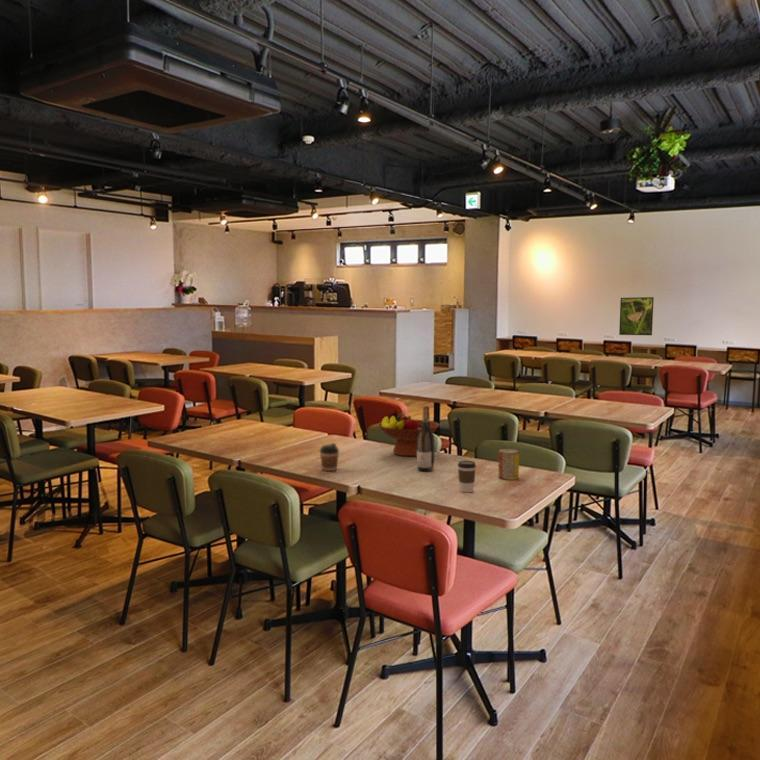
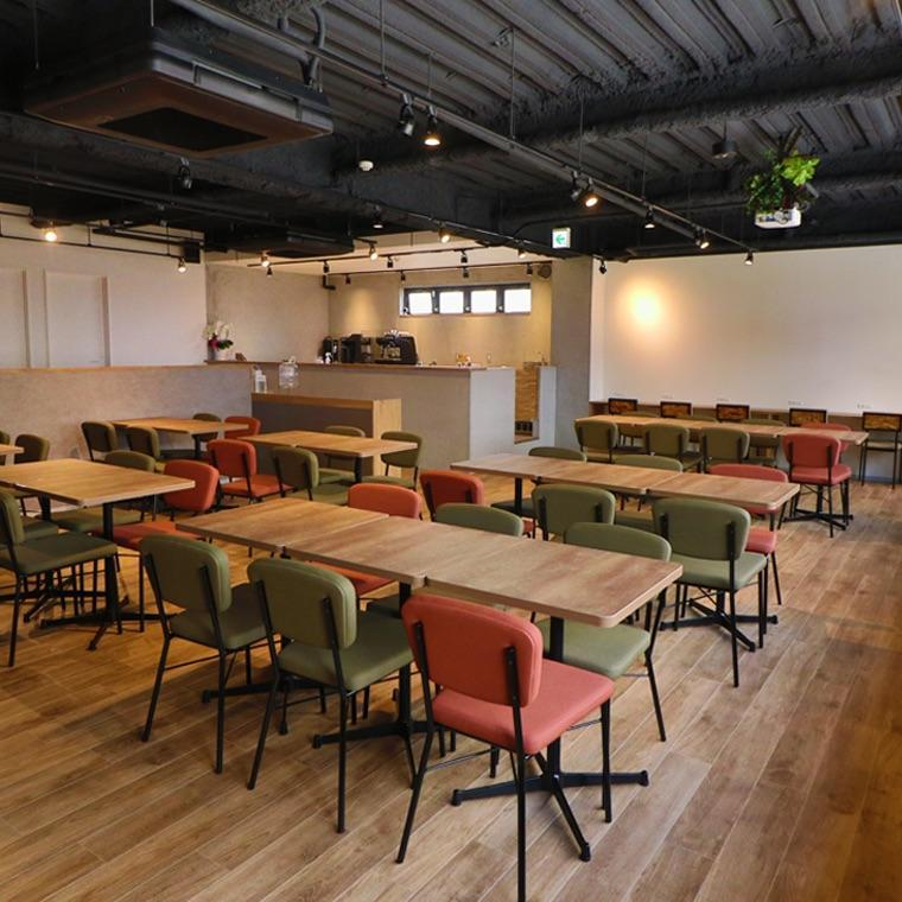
- beverage can (508, 464)
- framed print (636, 316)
- wine bottle (425, 437)
- coffee cup (329, 456)
- fruit bowl (408, 433)
- coffee cup (466, 476)
